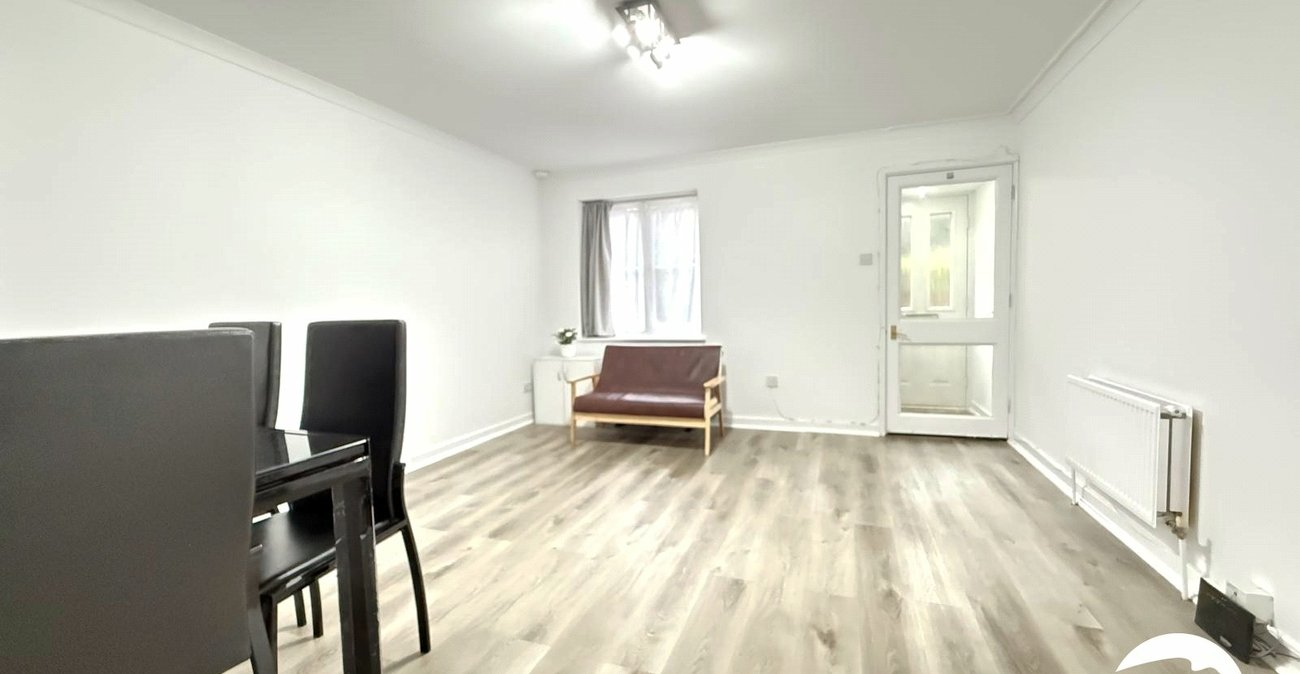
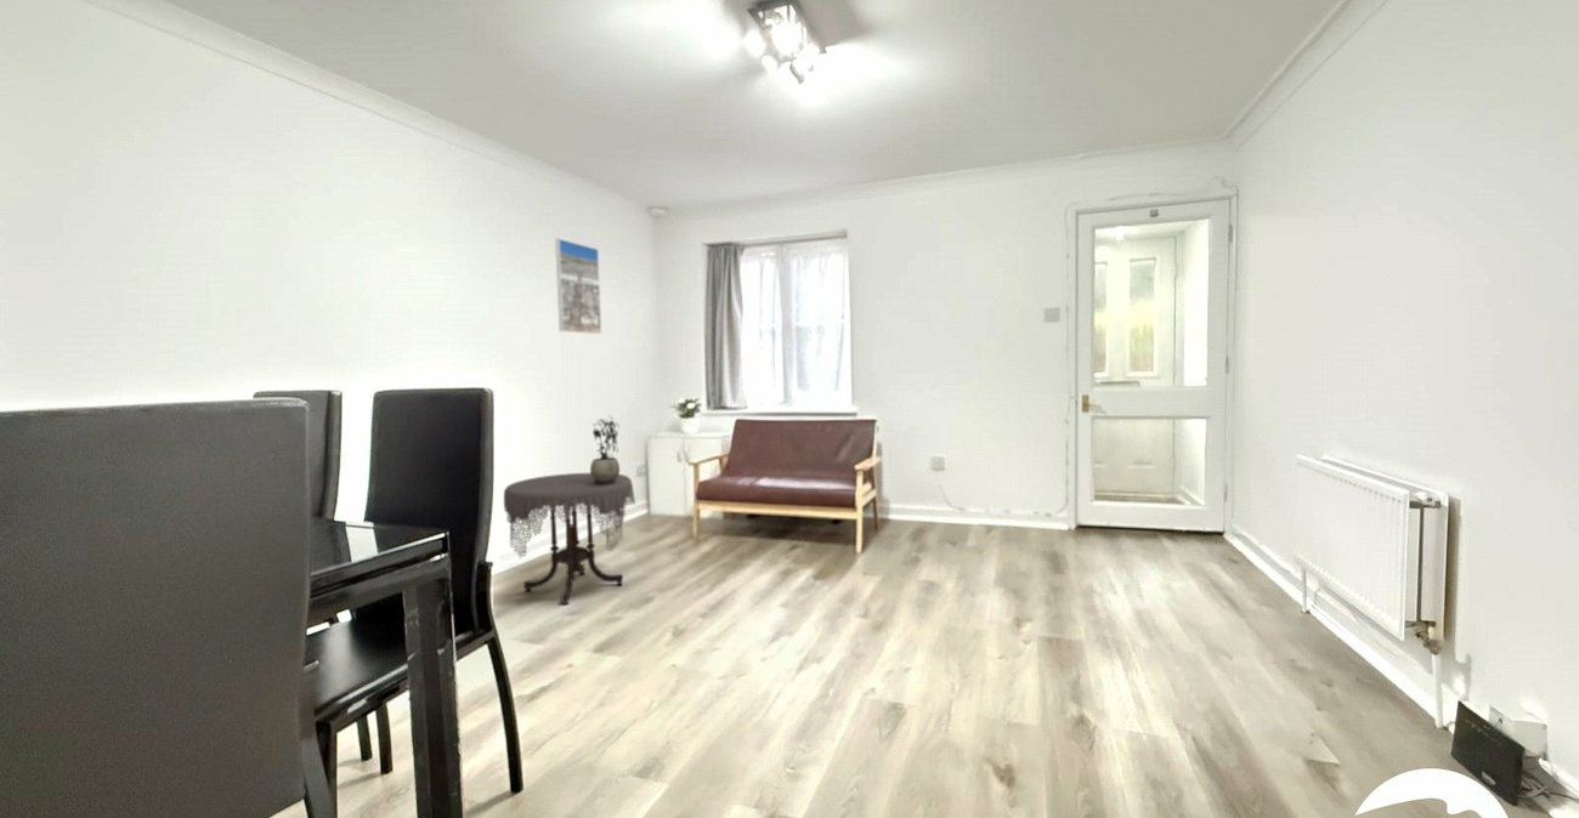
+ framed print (579, 288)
+ potted plant (606, 448)
+ side table (572, 535)
